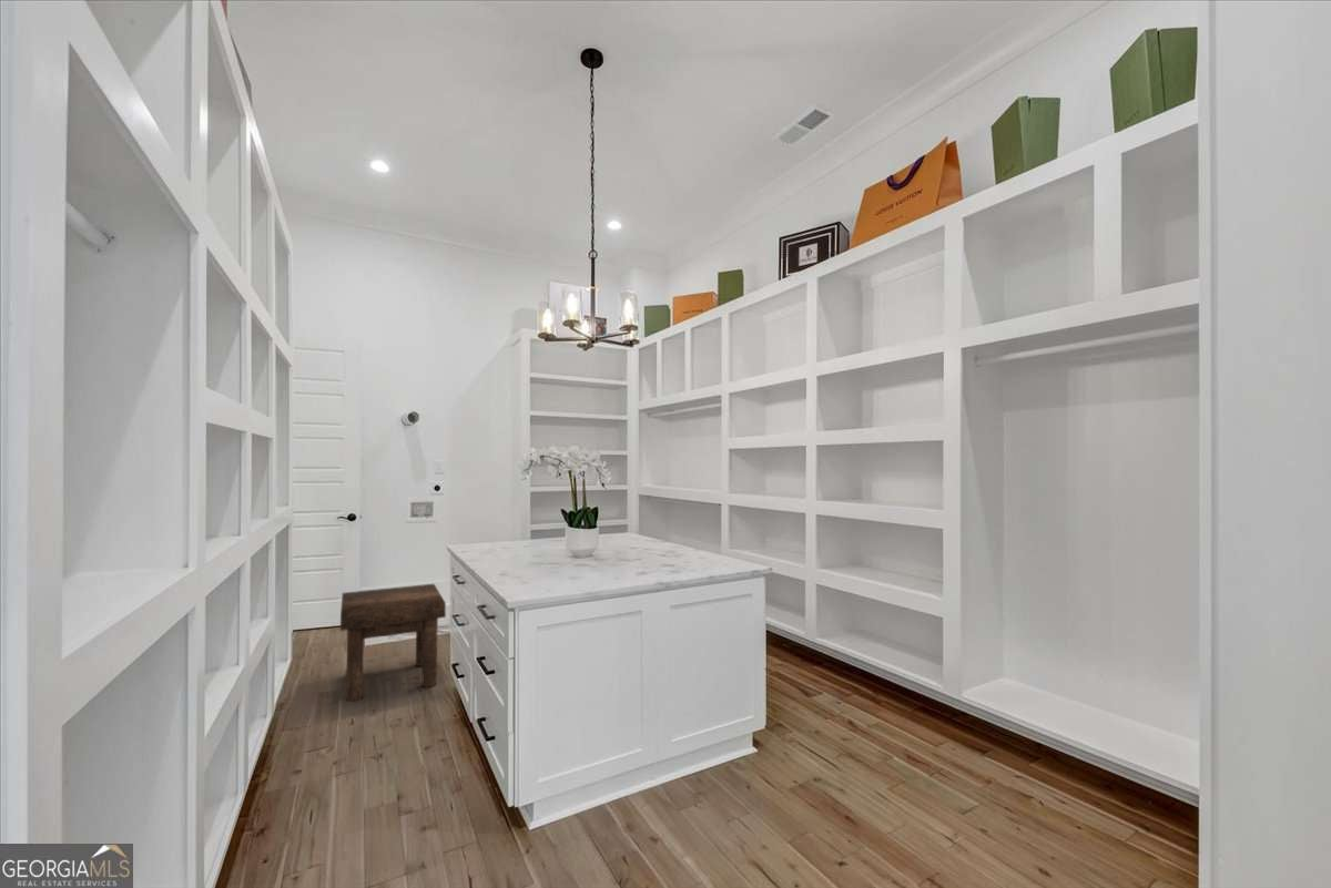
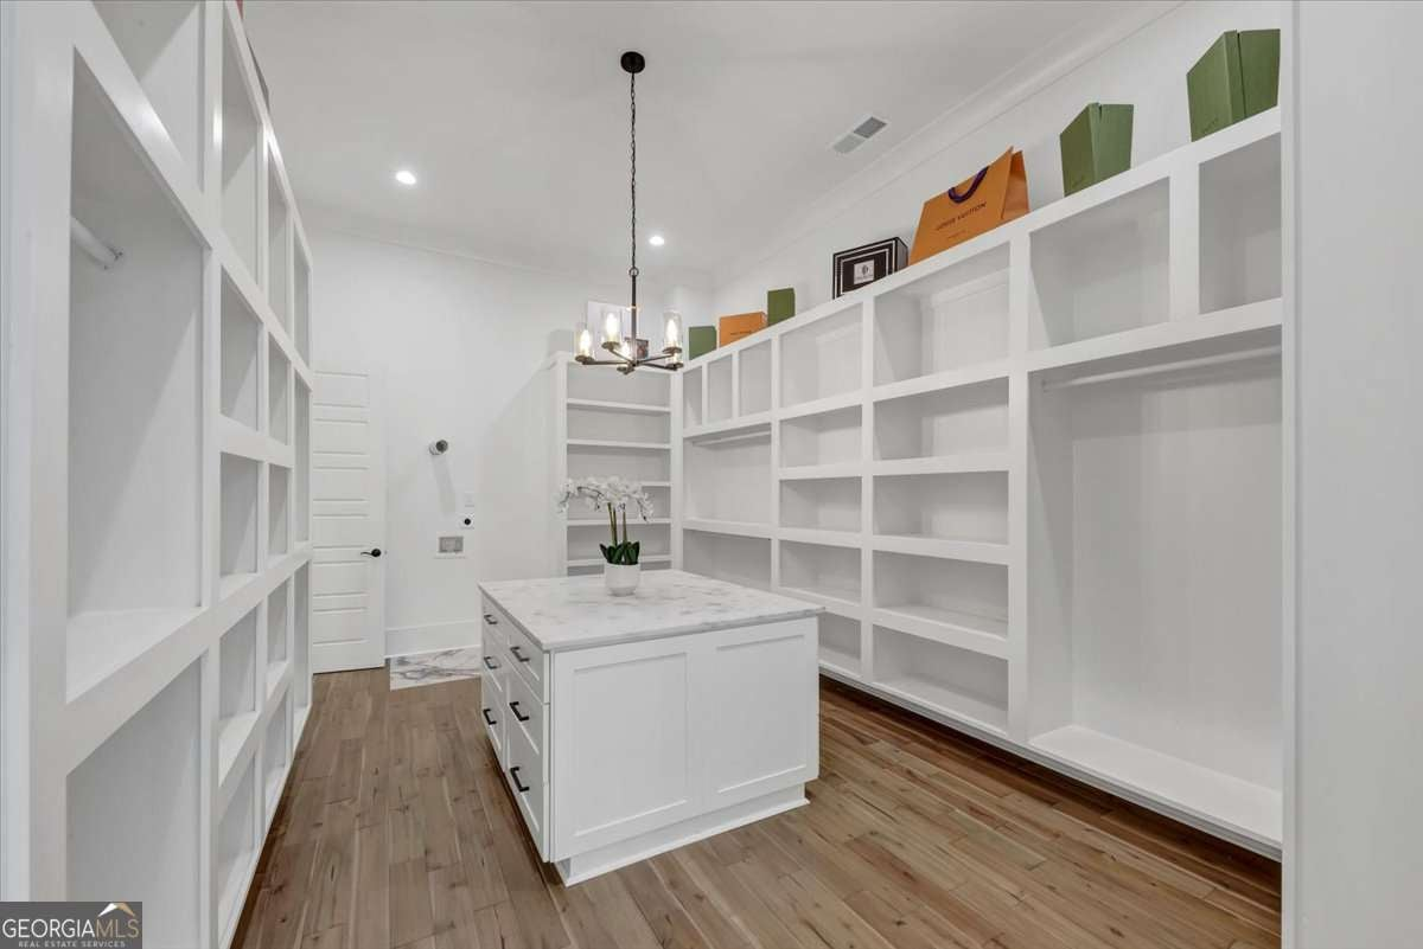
- stool (392, 634)
